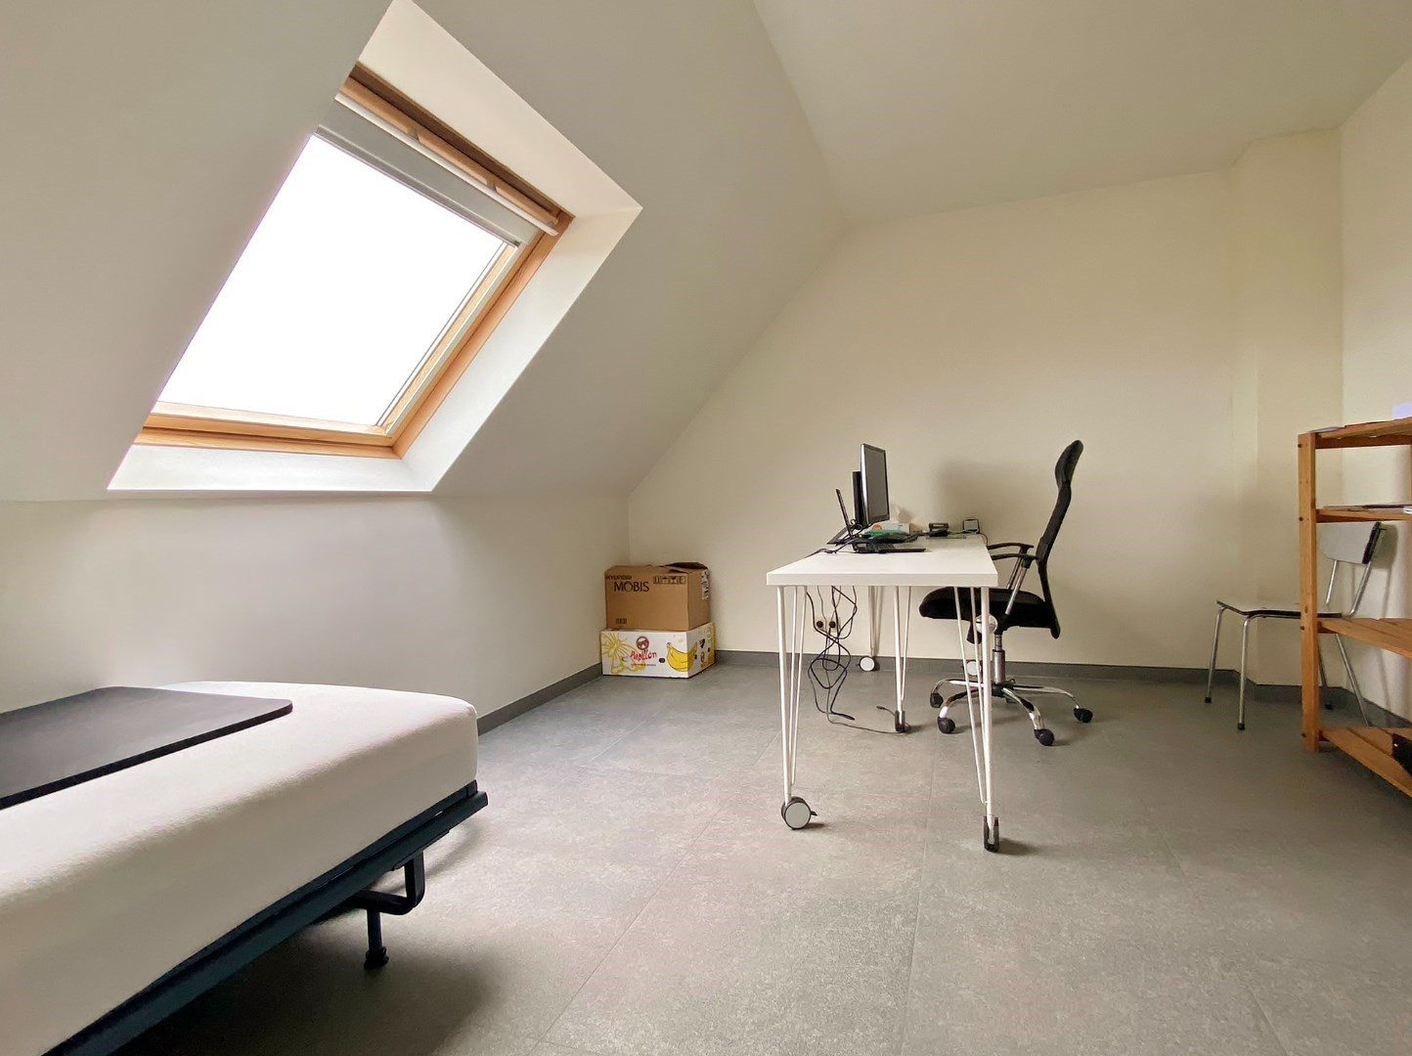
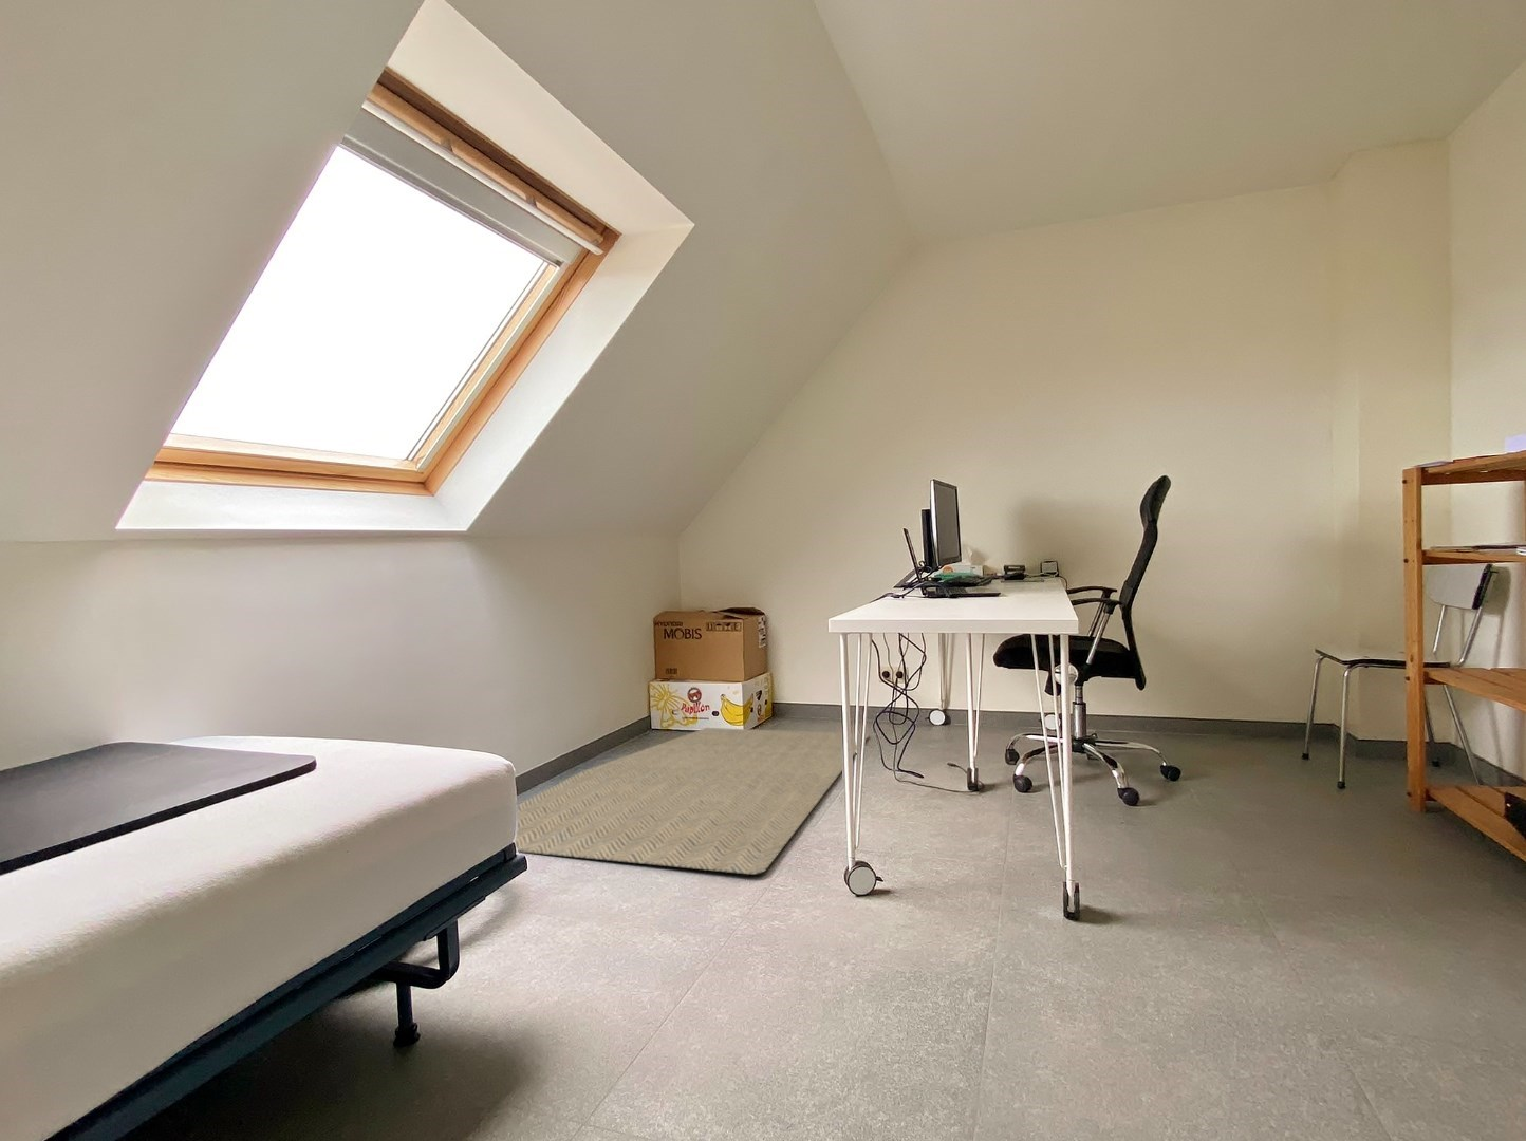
+ rug (700, 778)
